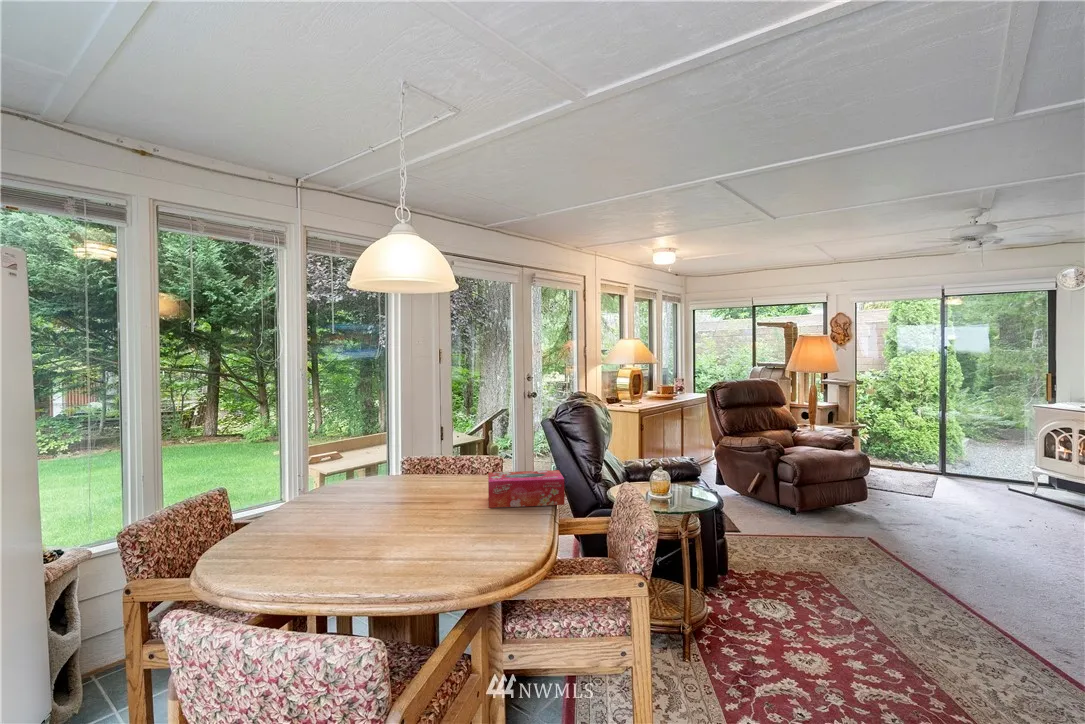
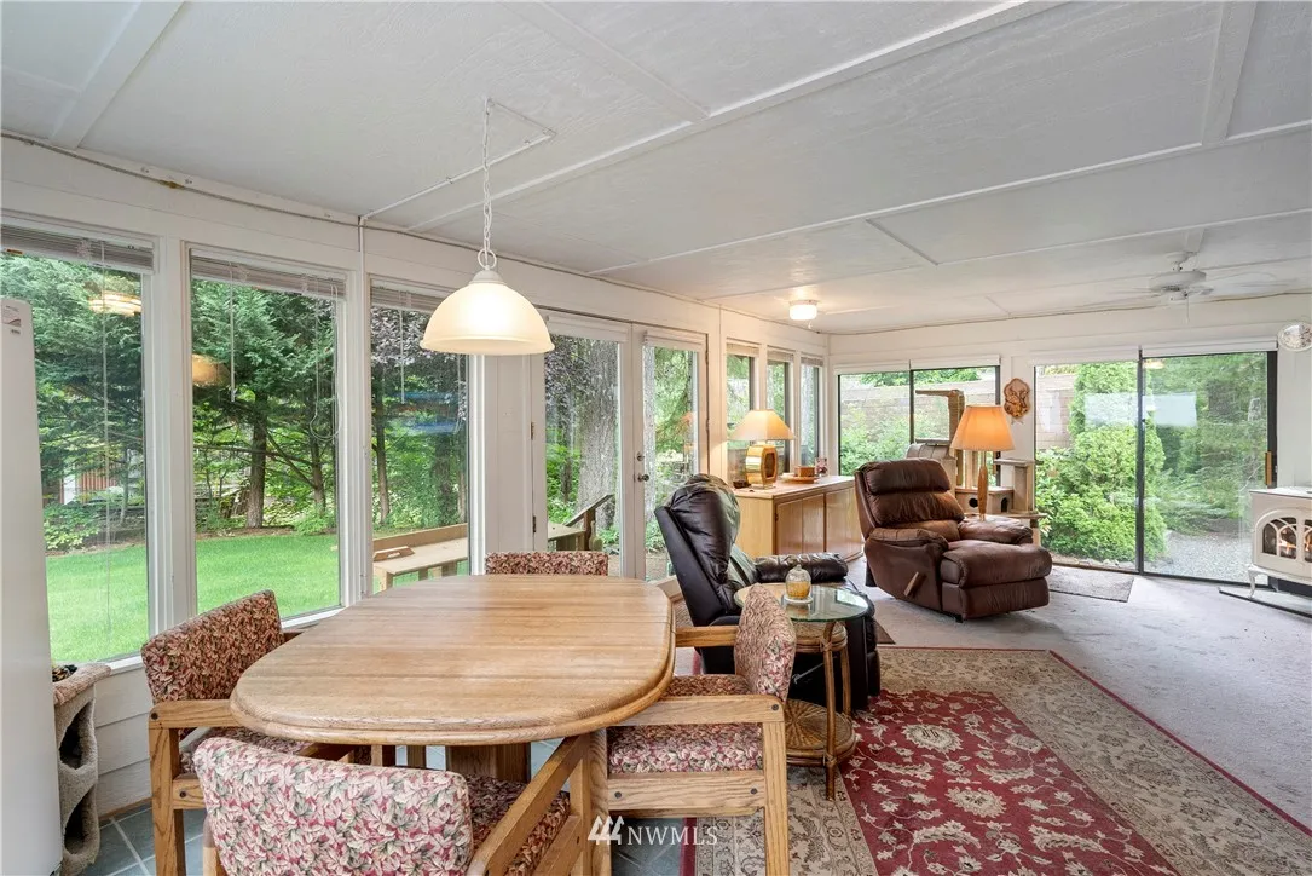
- tissue box (525, 488)
